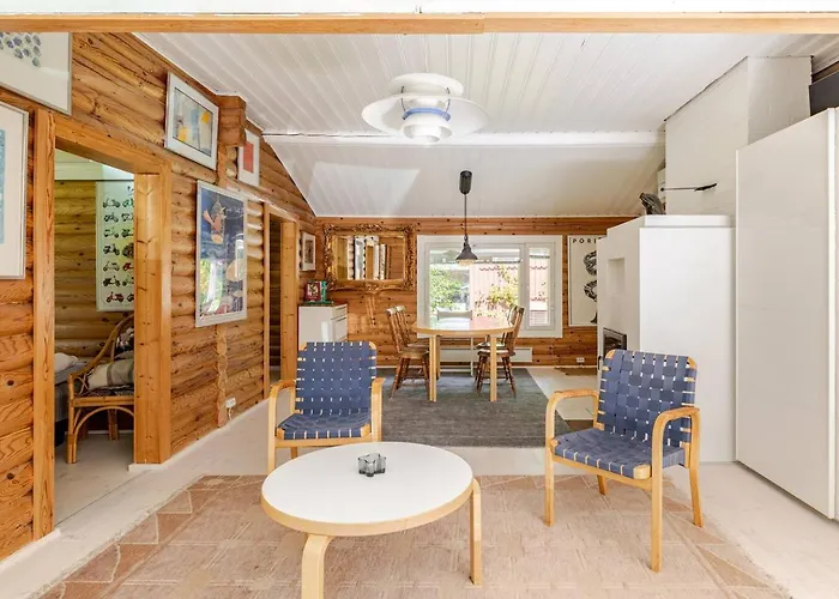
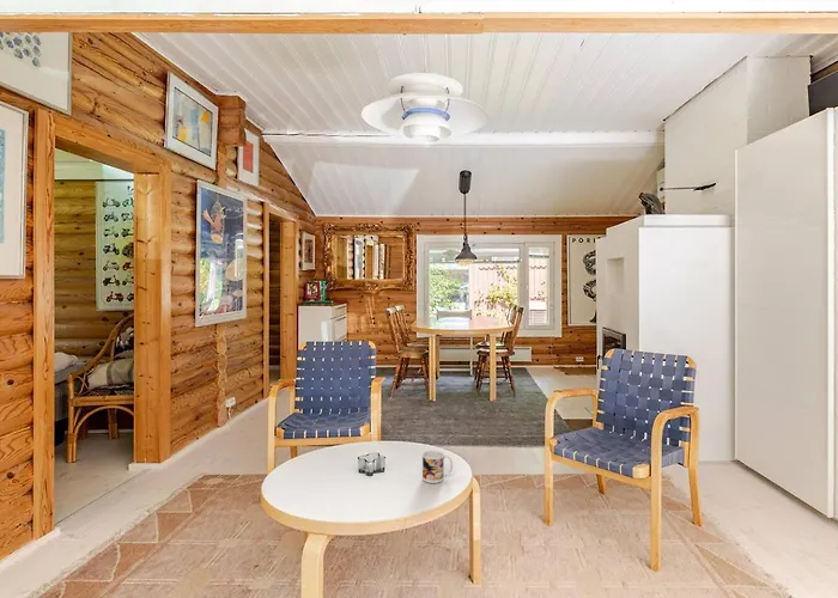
+ mug (437, 465)
